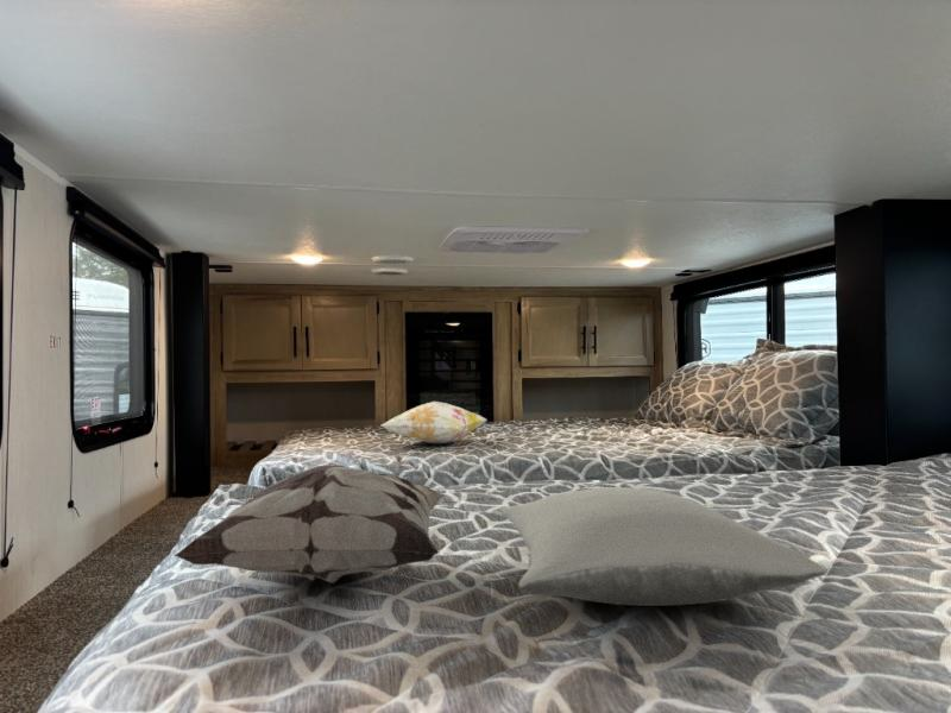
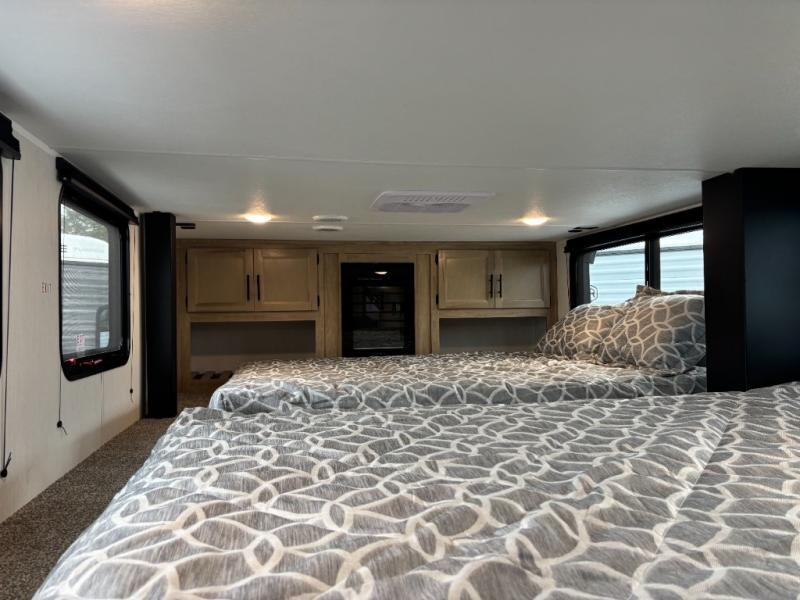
- pillow (631, 538)
- decorative pillow (330, 518)
- decorative pillow (435, 422)
